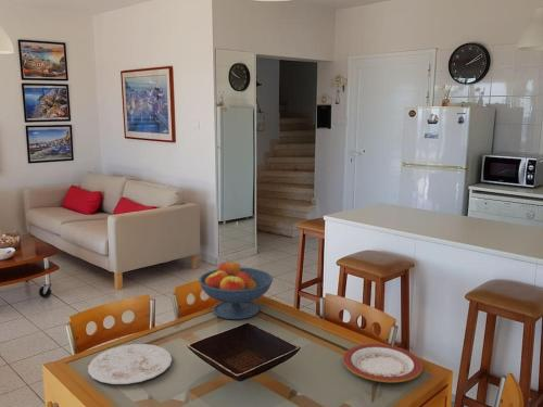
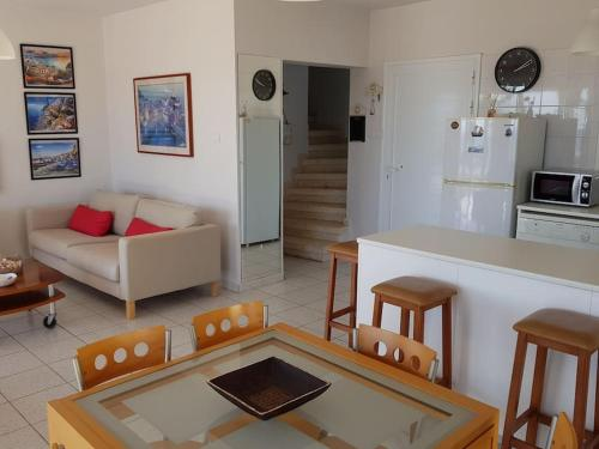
- plate (130, 363)
- plate (381, 364)
- fruit bowl (236, 289)
